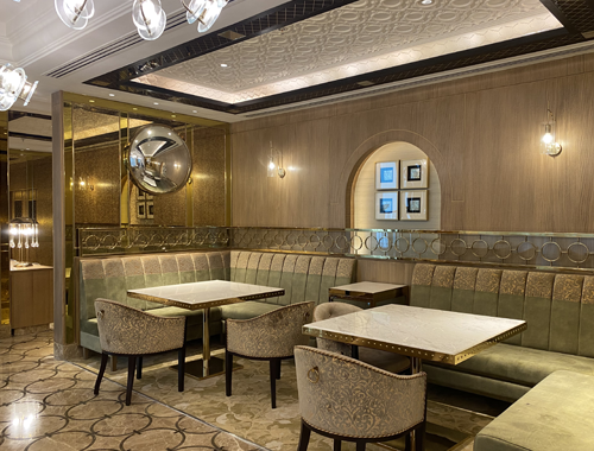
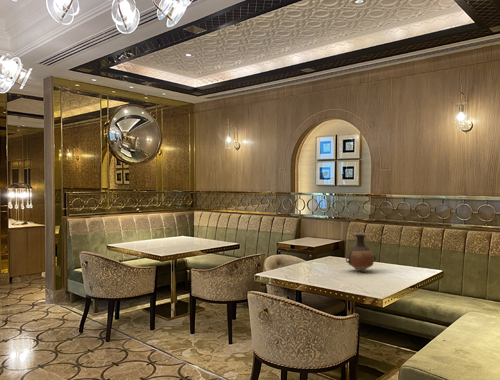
+ vase (360, 252)
